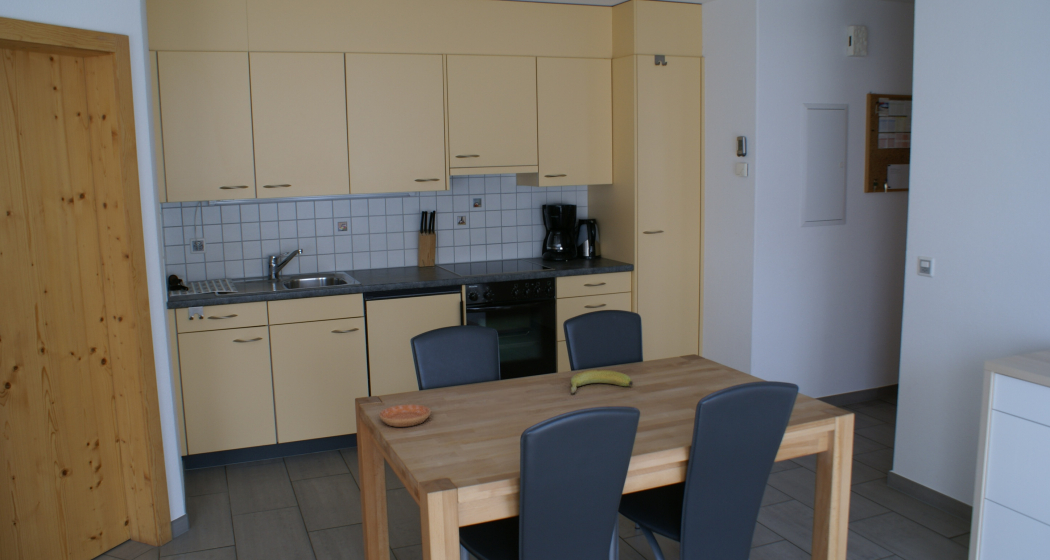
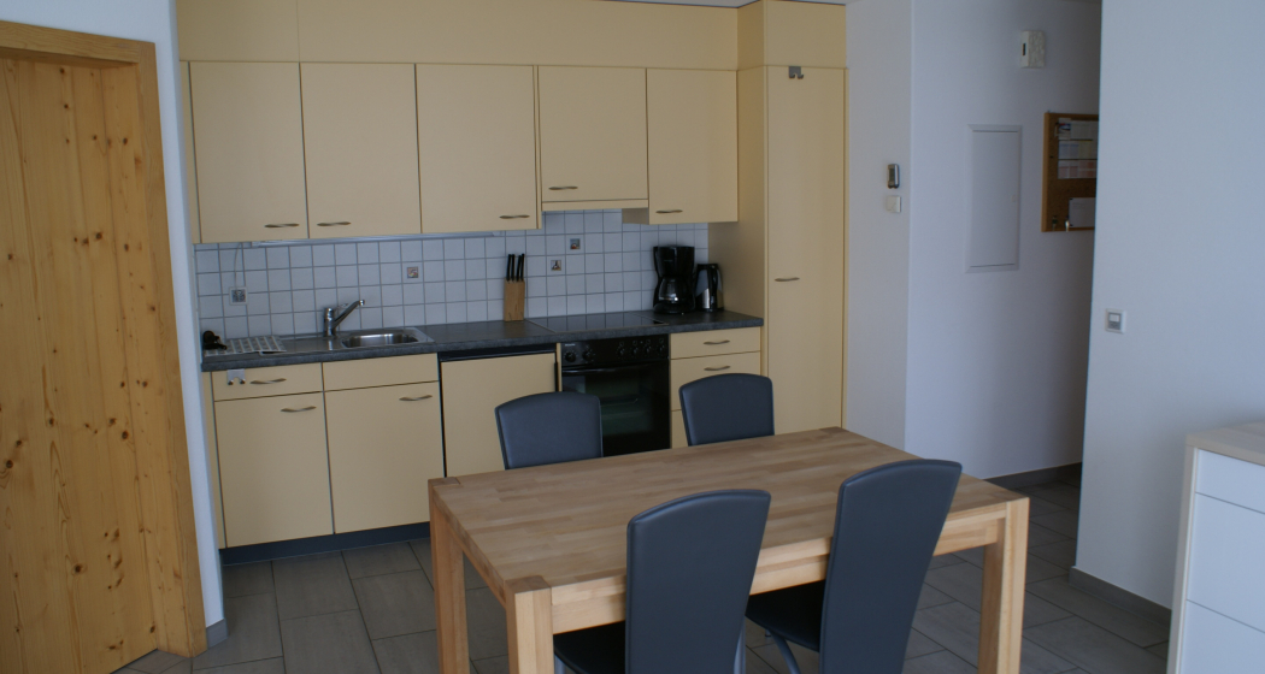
- saucer (405, 416)
- banana (595, 381)
